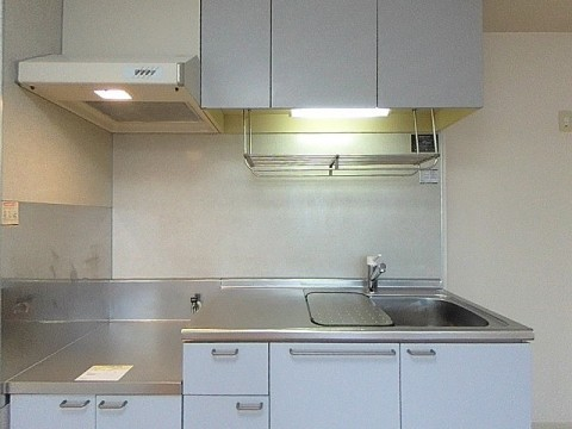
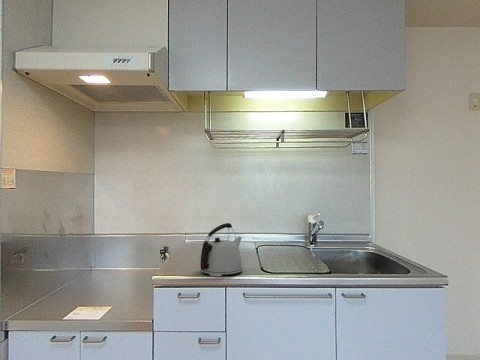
+ kettle (222, 247)
